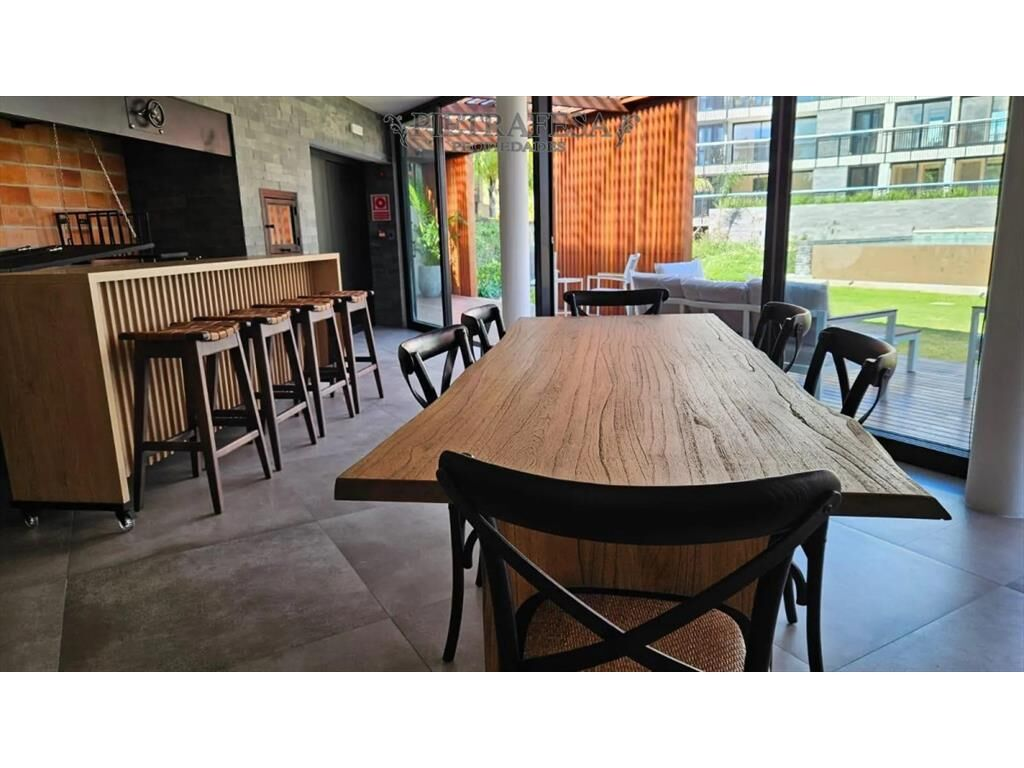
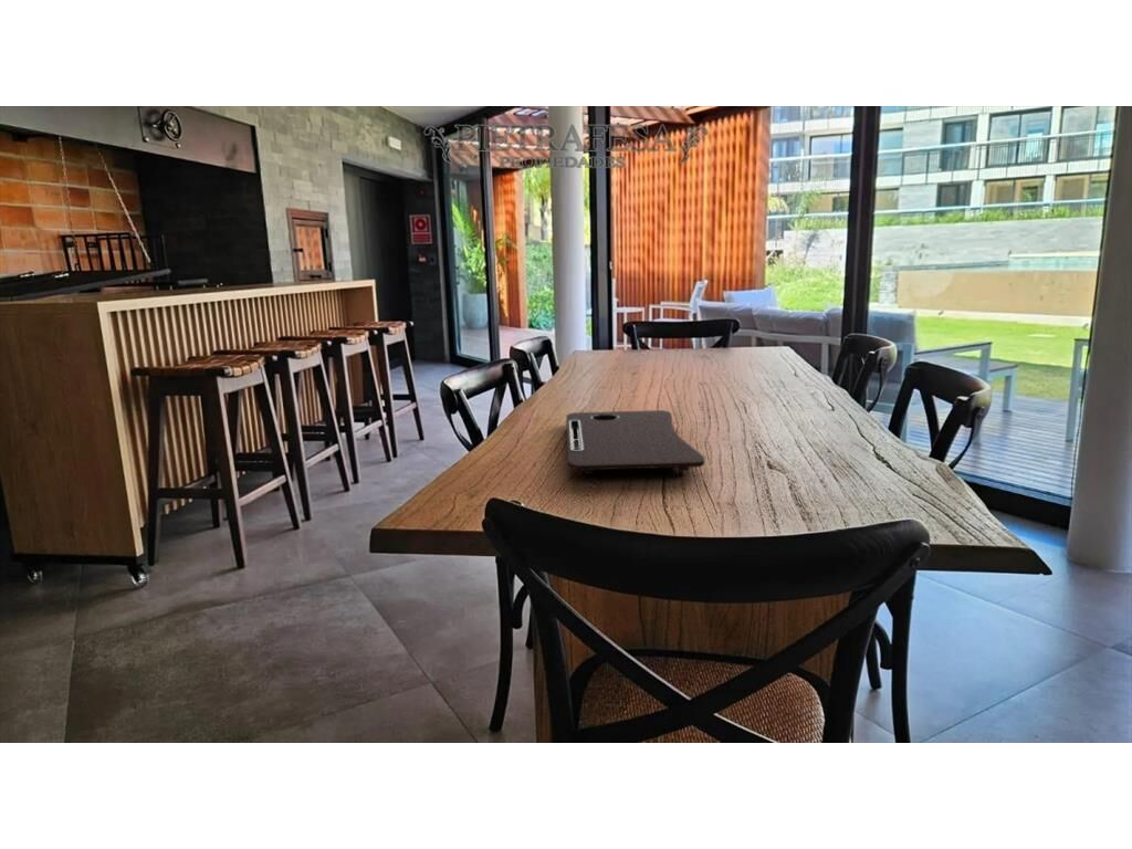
+ cutting board (626, 439)
